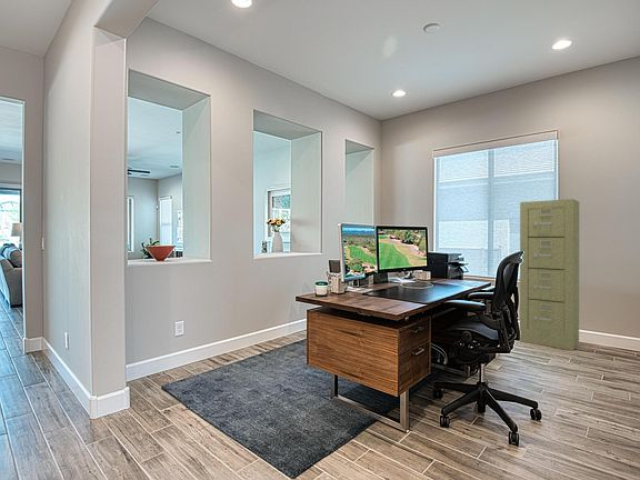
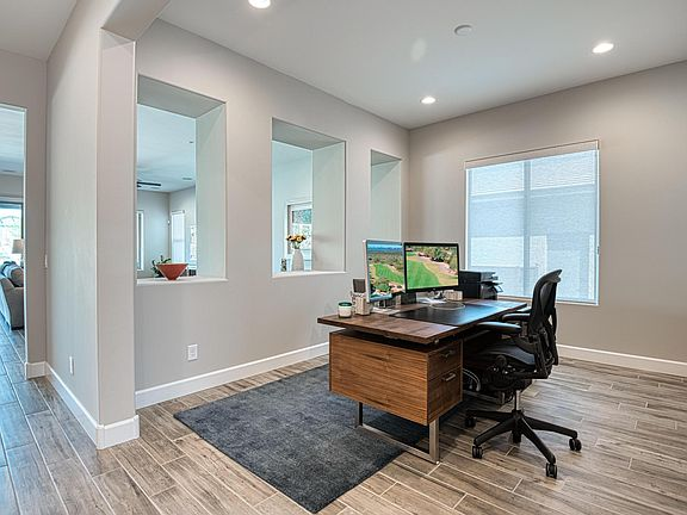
- filing cabinet (549, 271)
